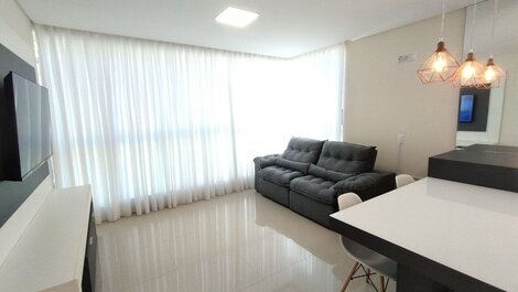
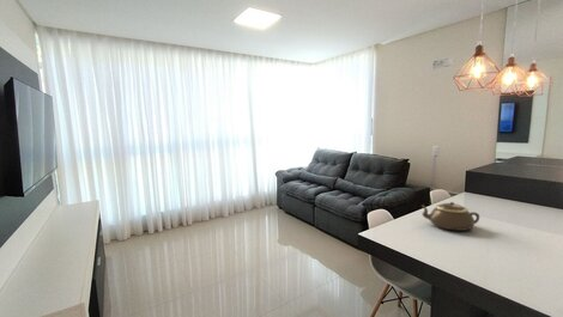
+ teapot (450, 214)
